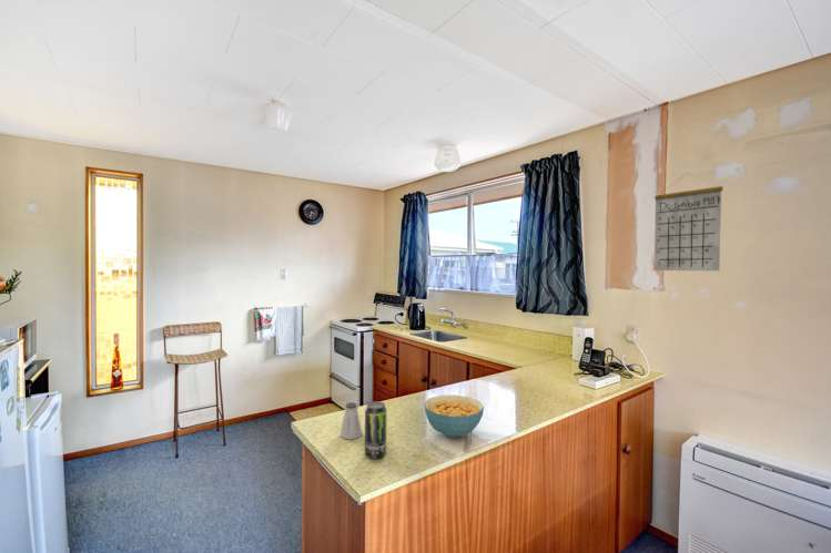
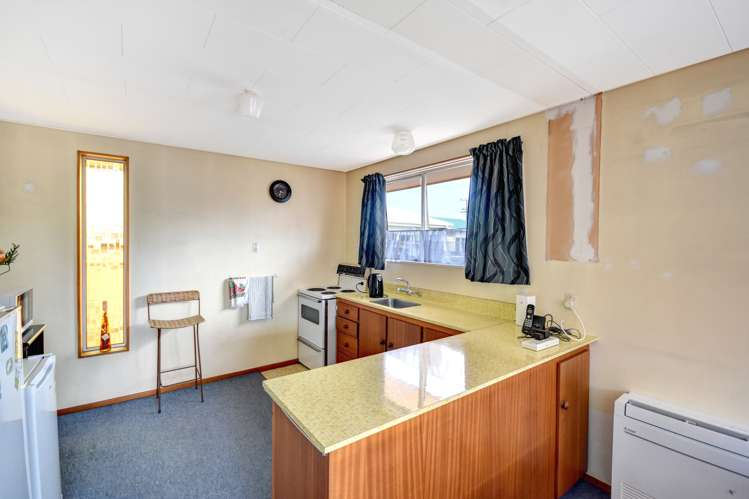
- calendar (686, 221)
- beverage can (375, 429)
- saltshaker (351, 419)
- cereal bowl (453, 419)
